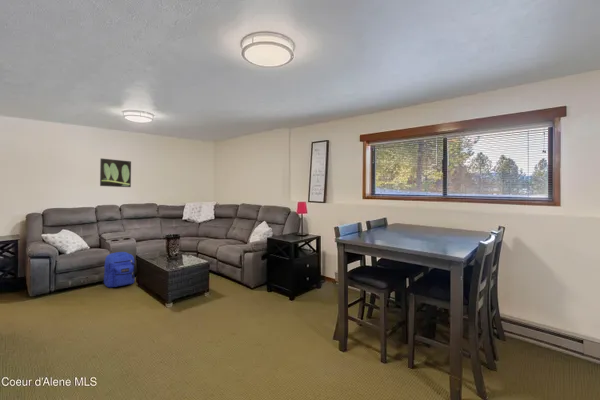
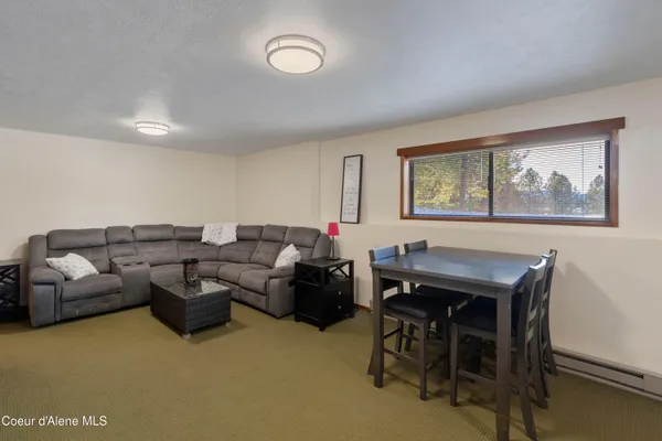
- backpack (121, 268)
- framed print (116, 173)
